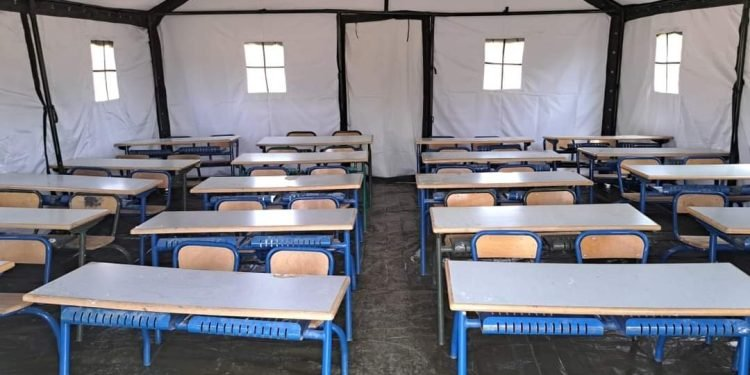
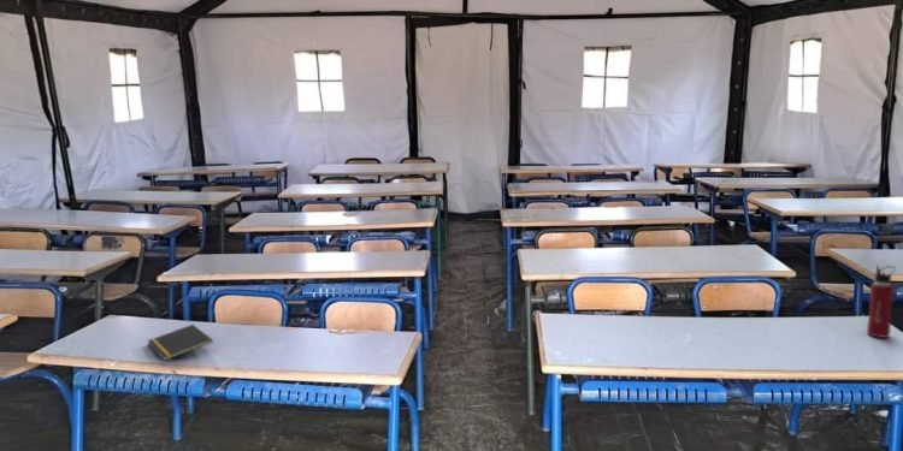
+ water bottle (880, 301)
+ notepad (179, 340)
